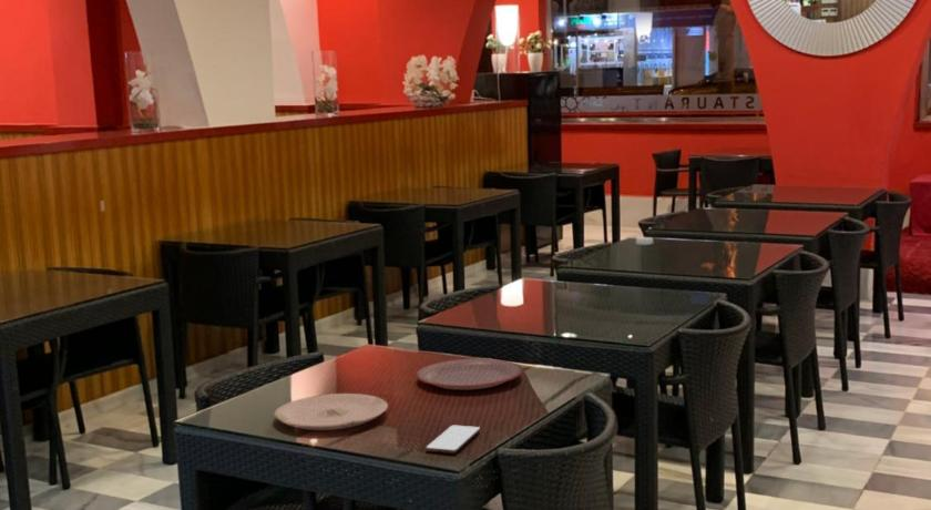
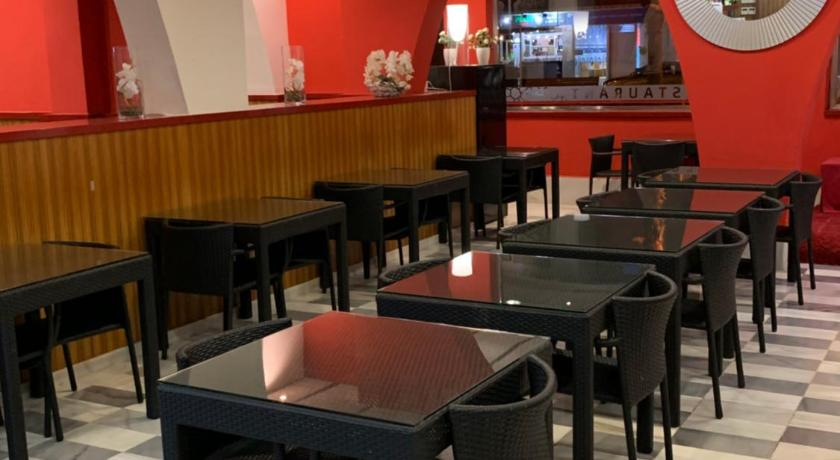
- smartphone (453, 438)
- plate (469, 375)
- plate (331, 412)
